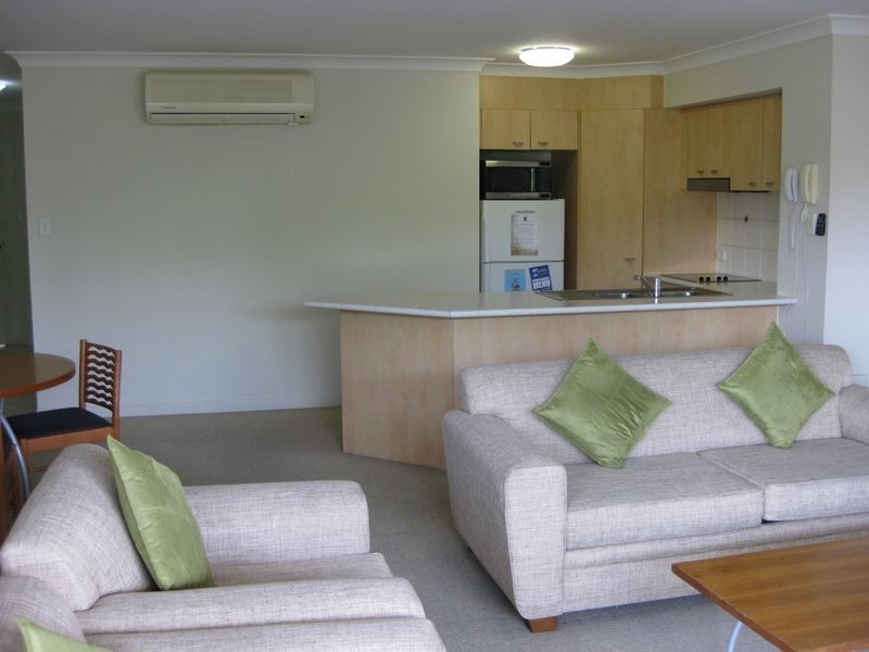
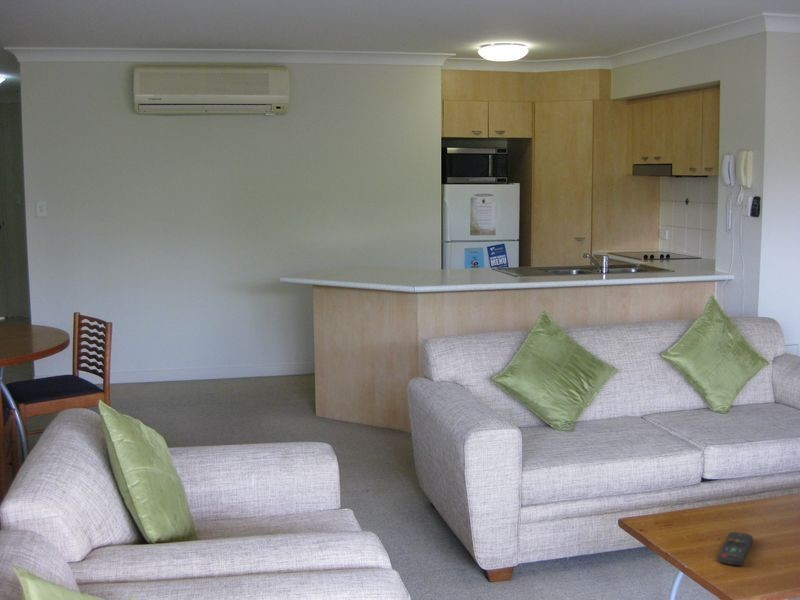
+ remote control (735, 547)
